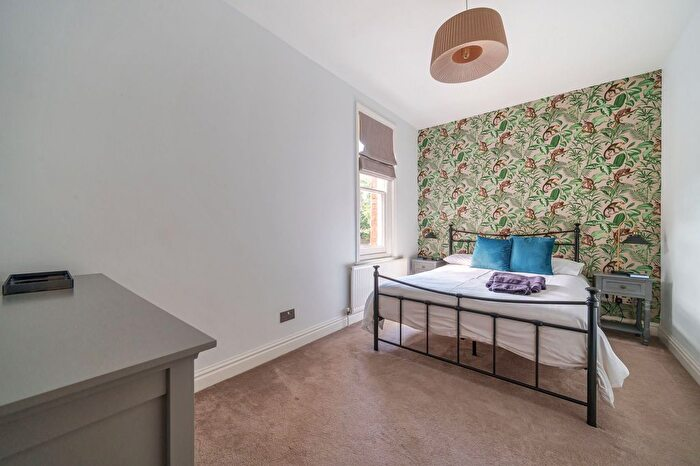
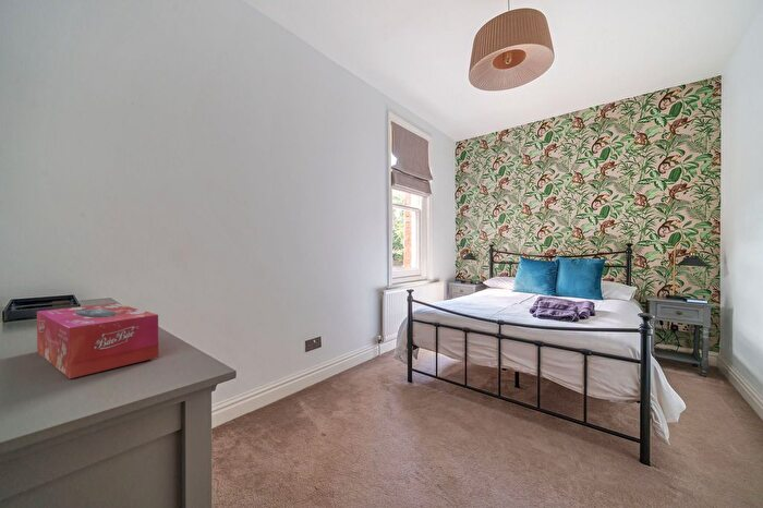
+ tissue box (96, 334)
